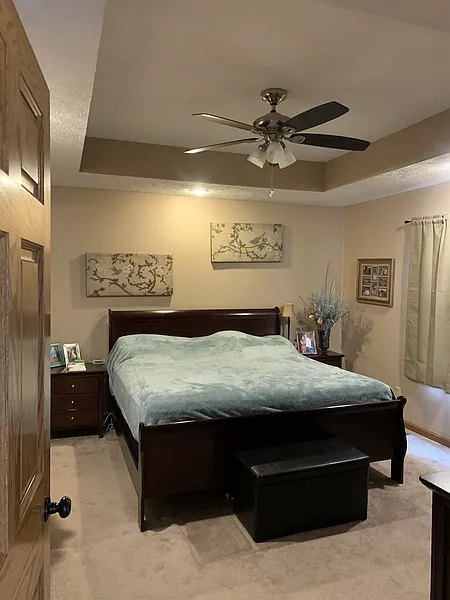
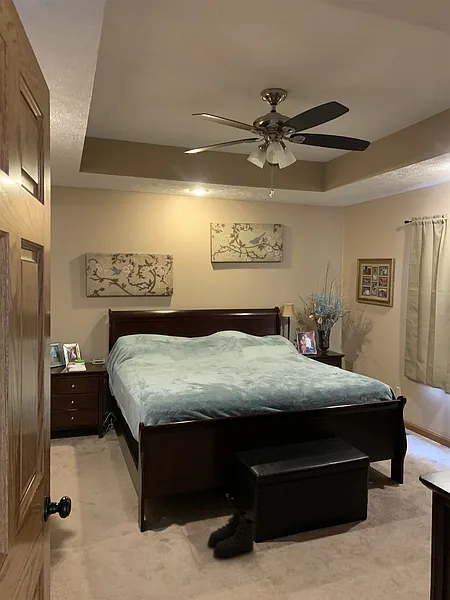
+ boots (231, 530)
